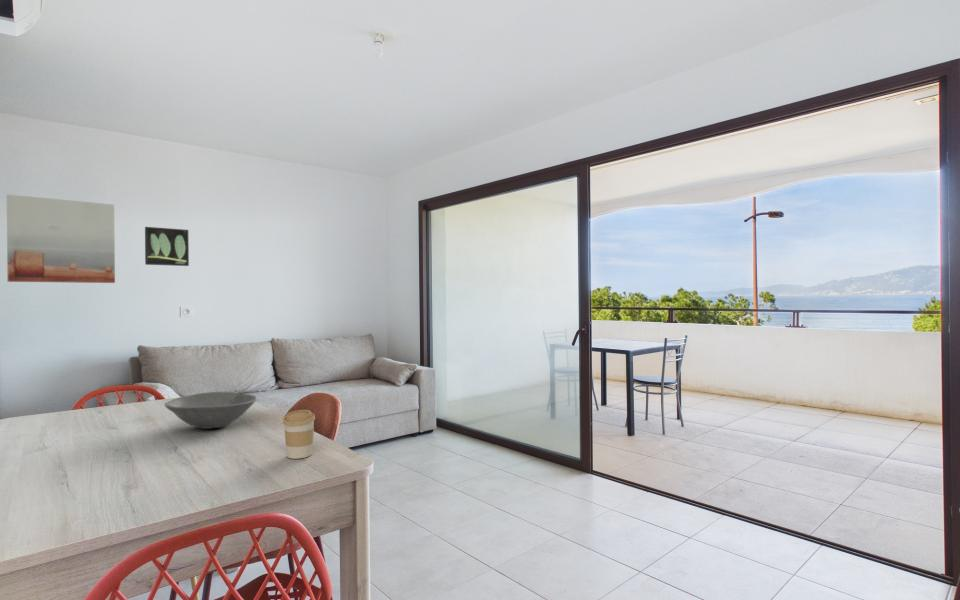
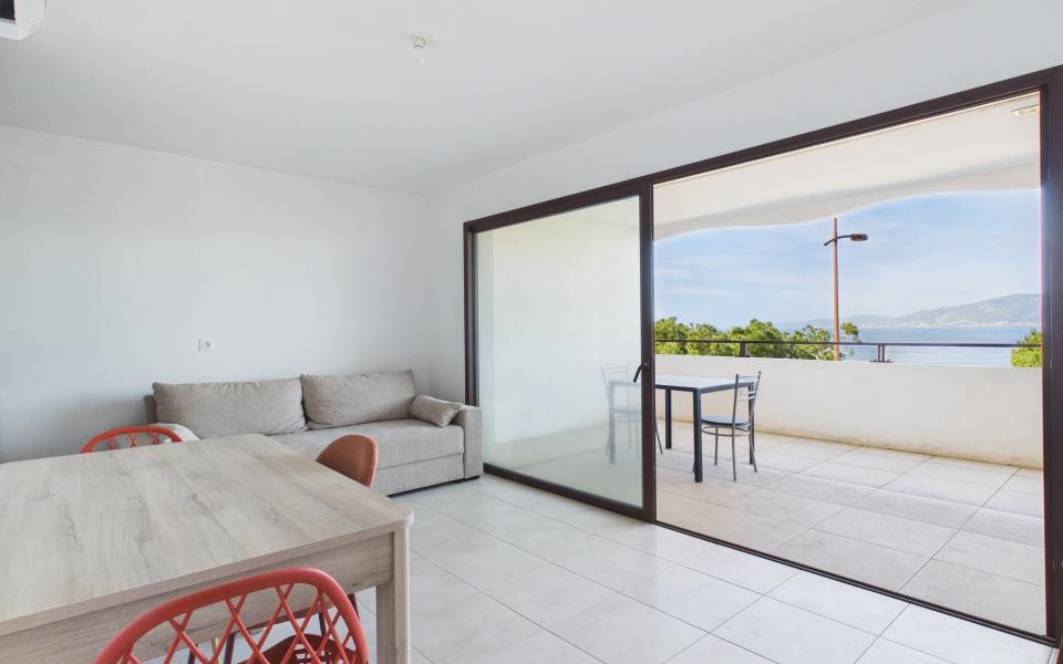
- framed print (167, 246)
- bowl (212, 412)
- wall art (63, 241)
- coffee cup (299, 433)
